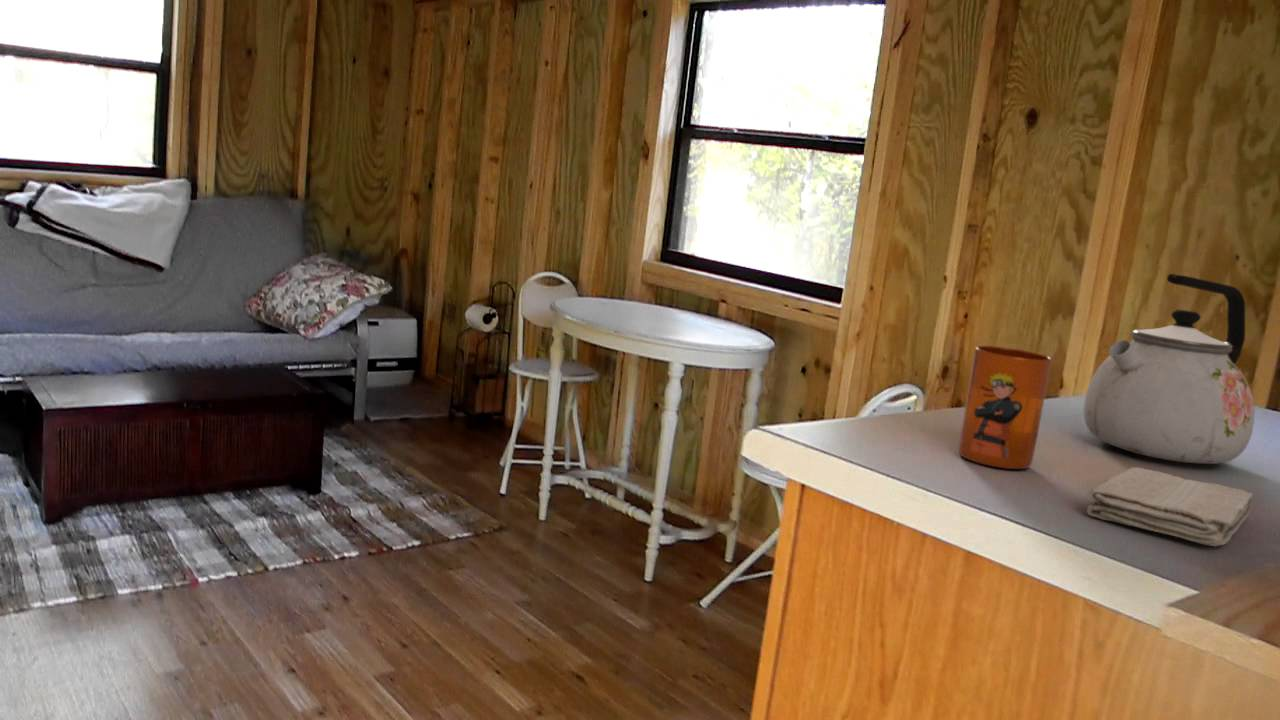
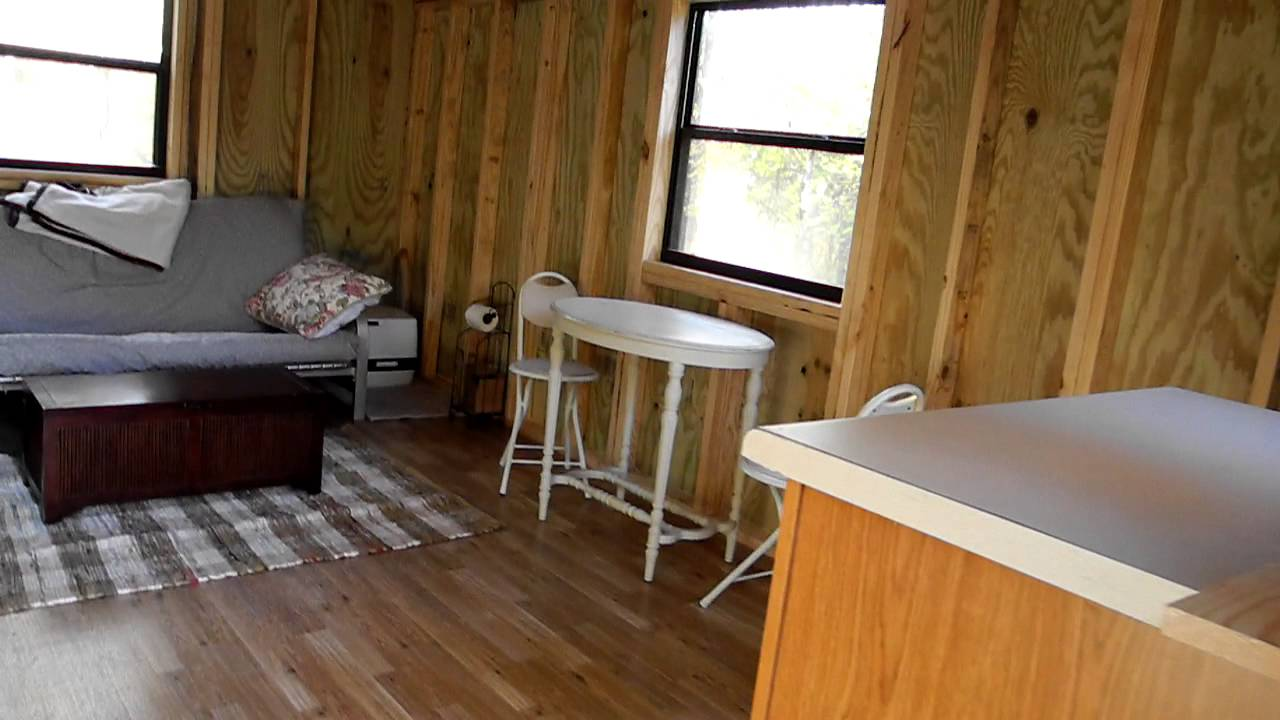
- washcloth (1172, 500)
- kettle (1174, 365)
- mug (1009, 404)
